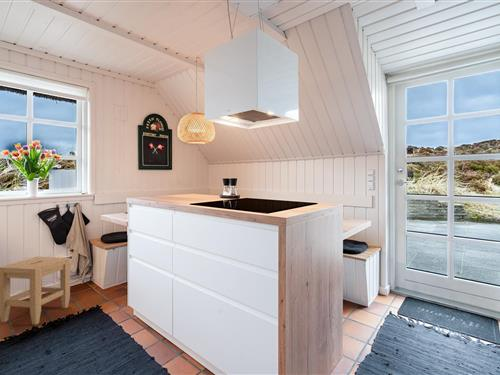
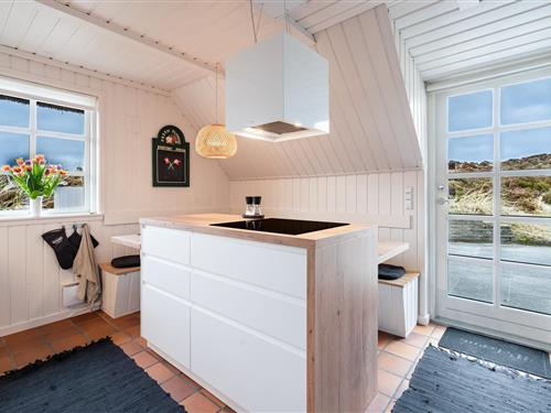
- stool (36, 288)
